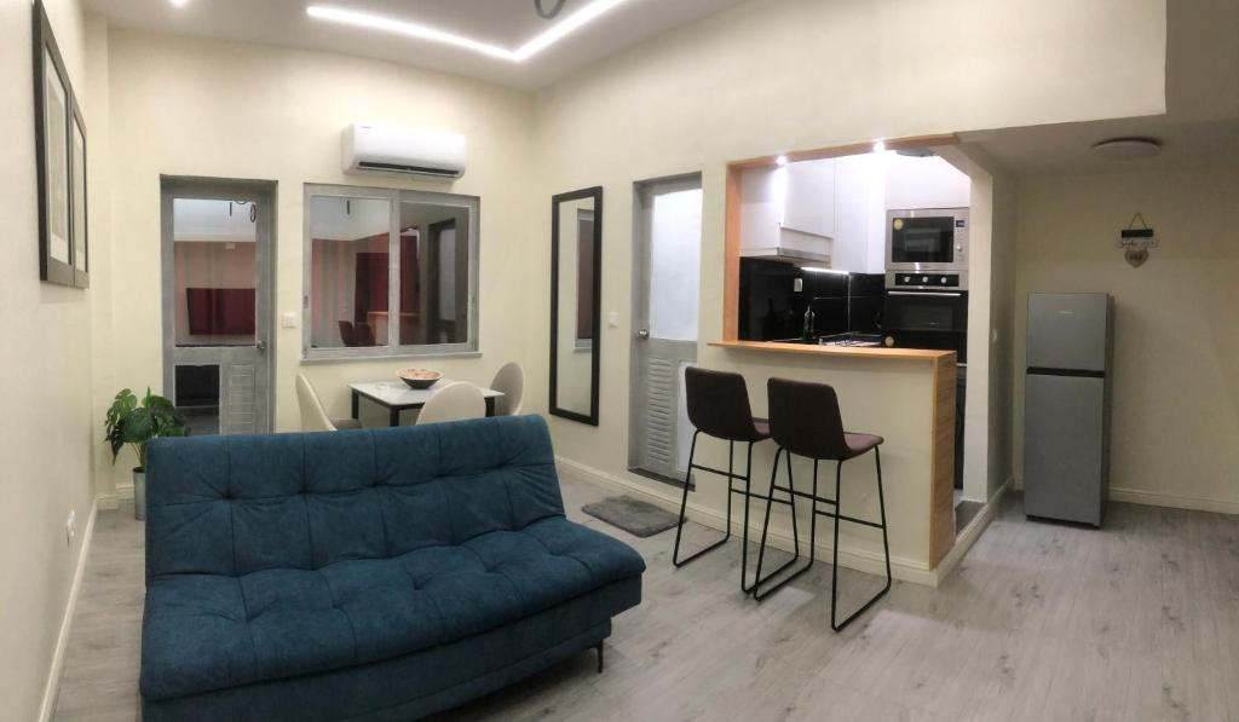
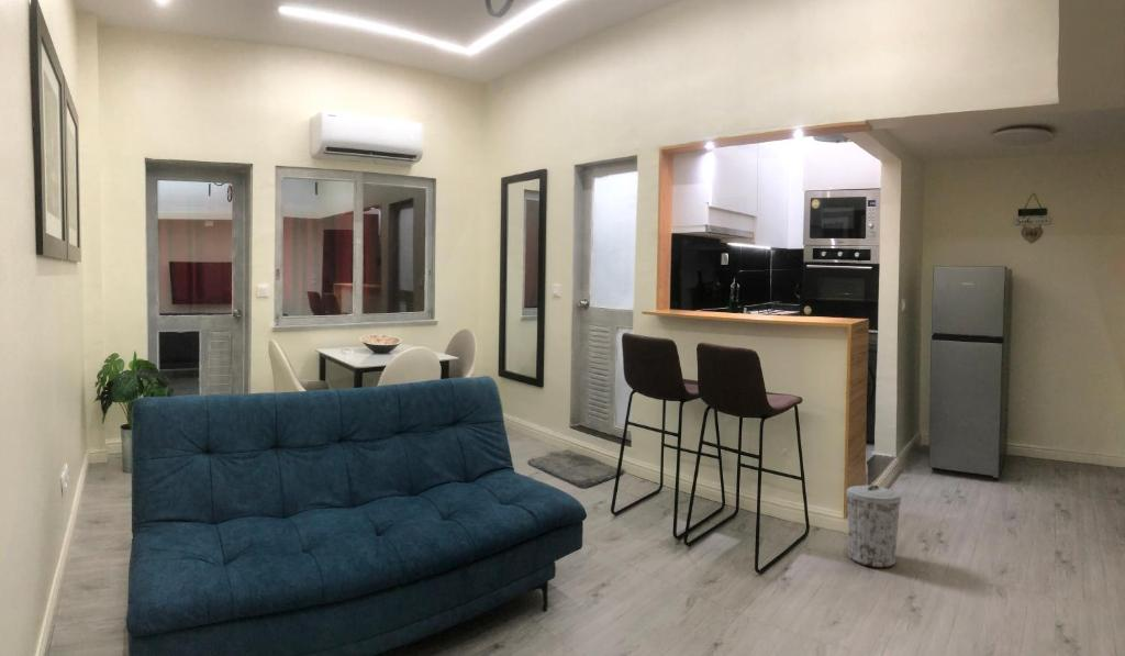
+ trash can (872, 522)
